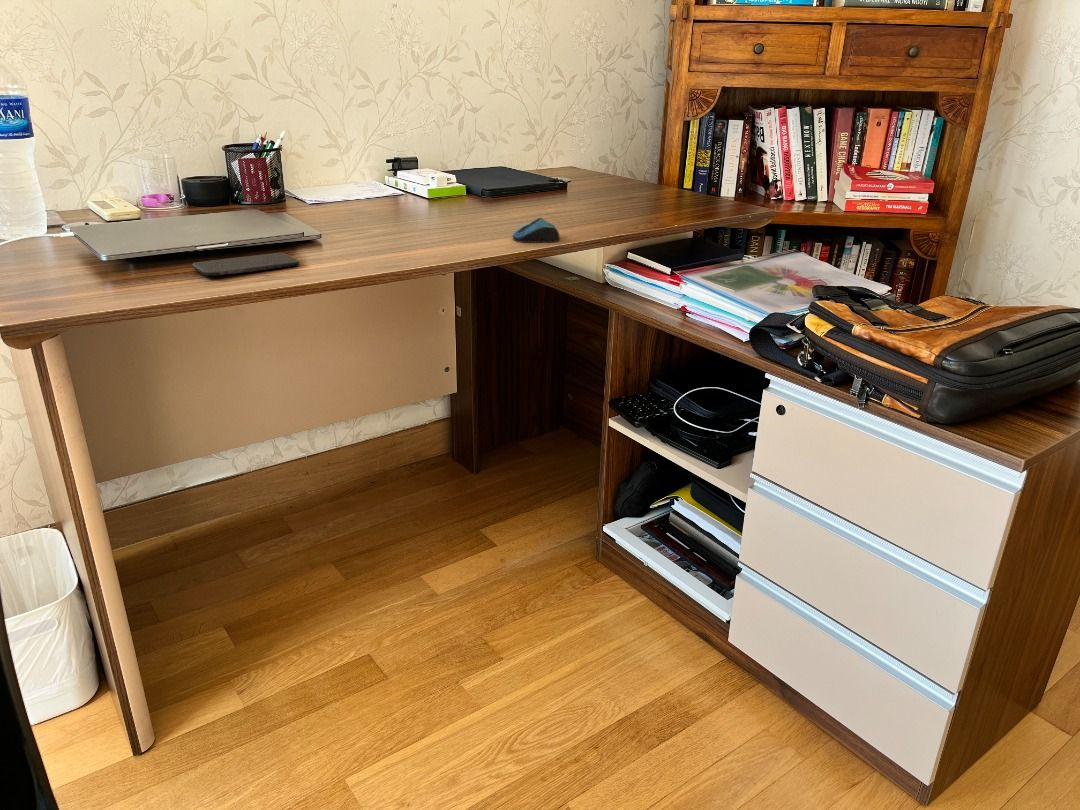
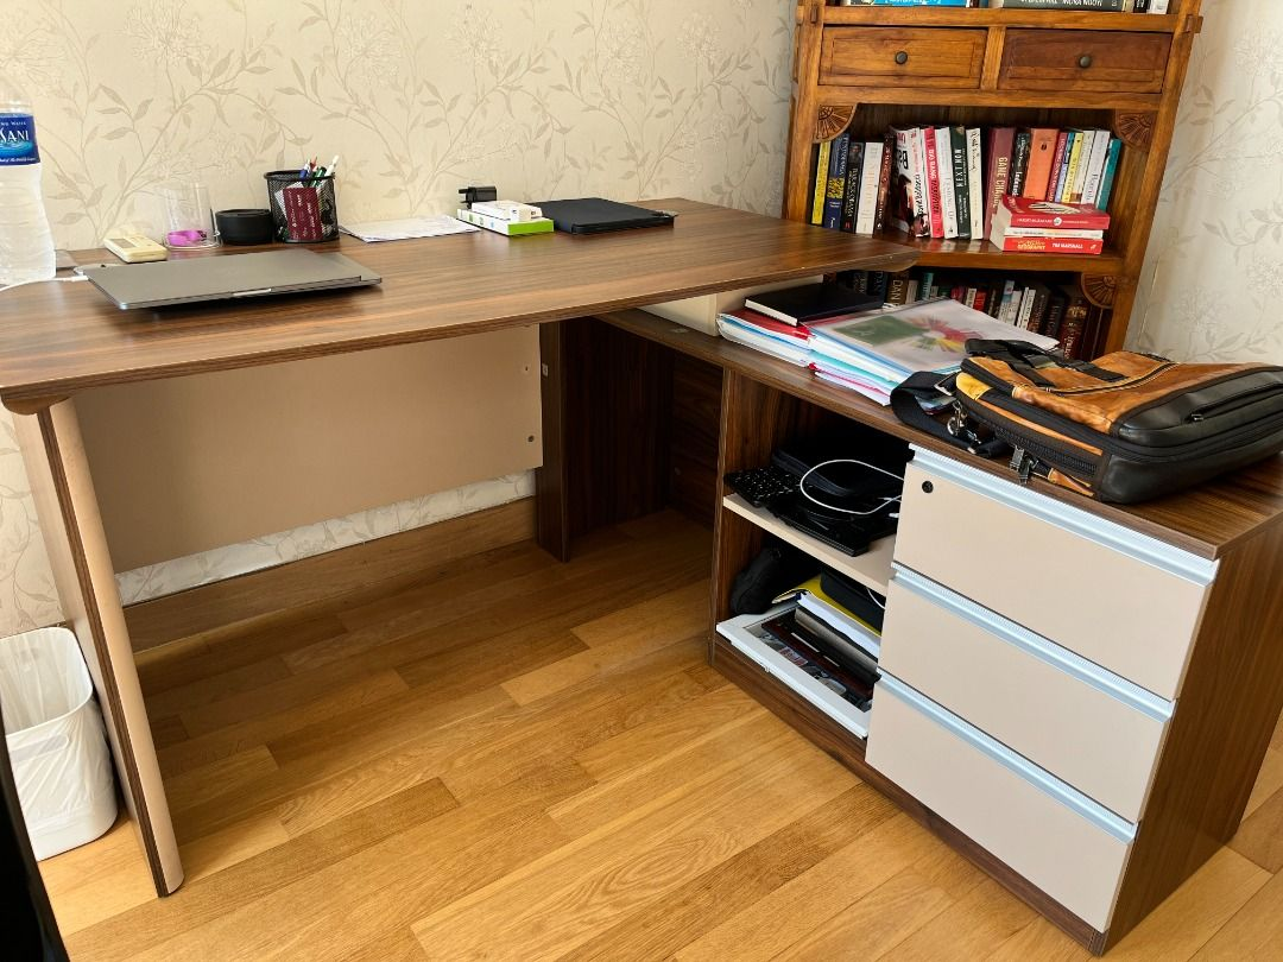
- smartphone (246, 263)
- computer mouse (536, 229)
